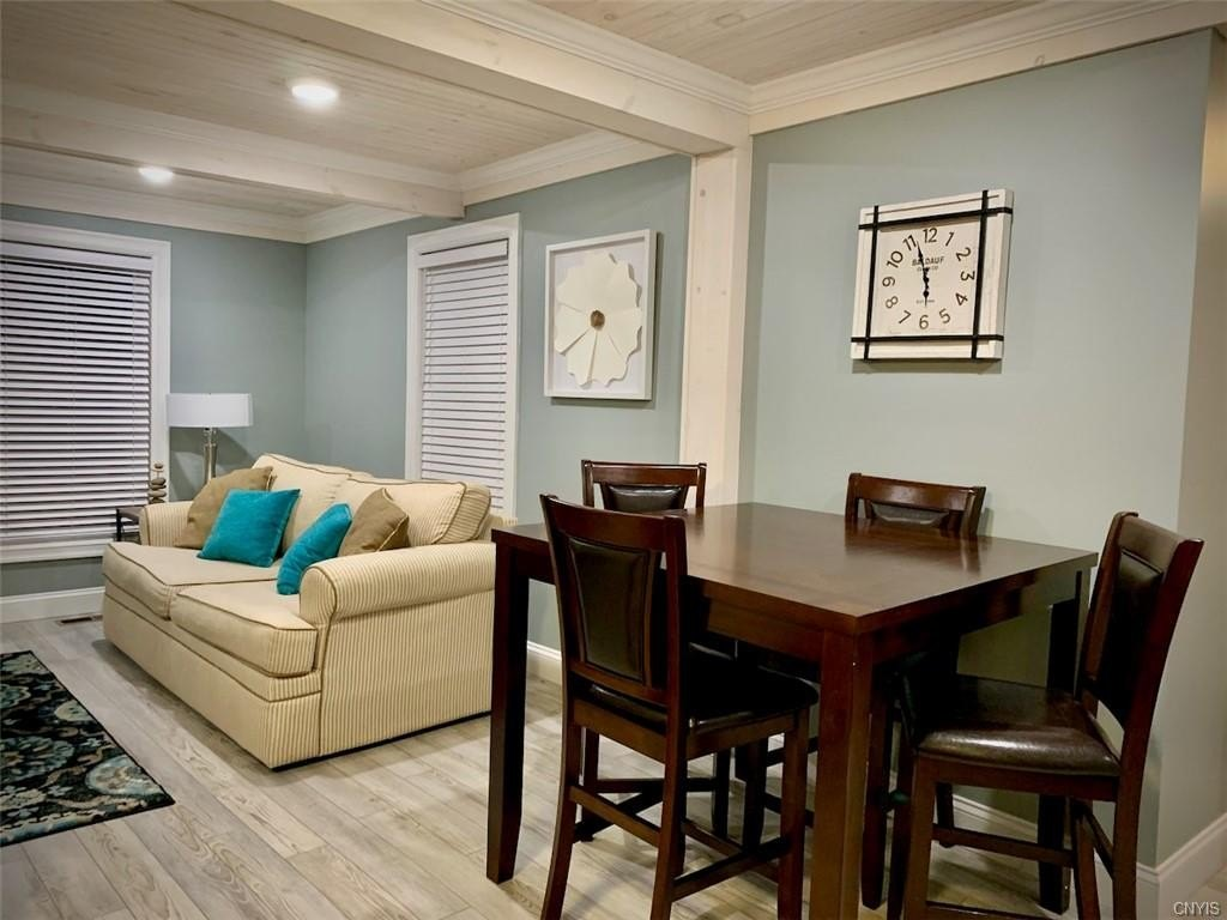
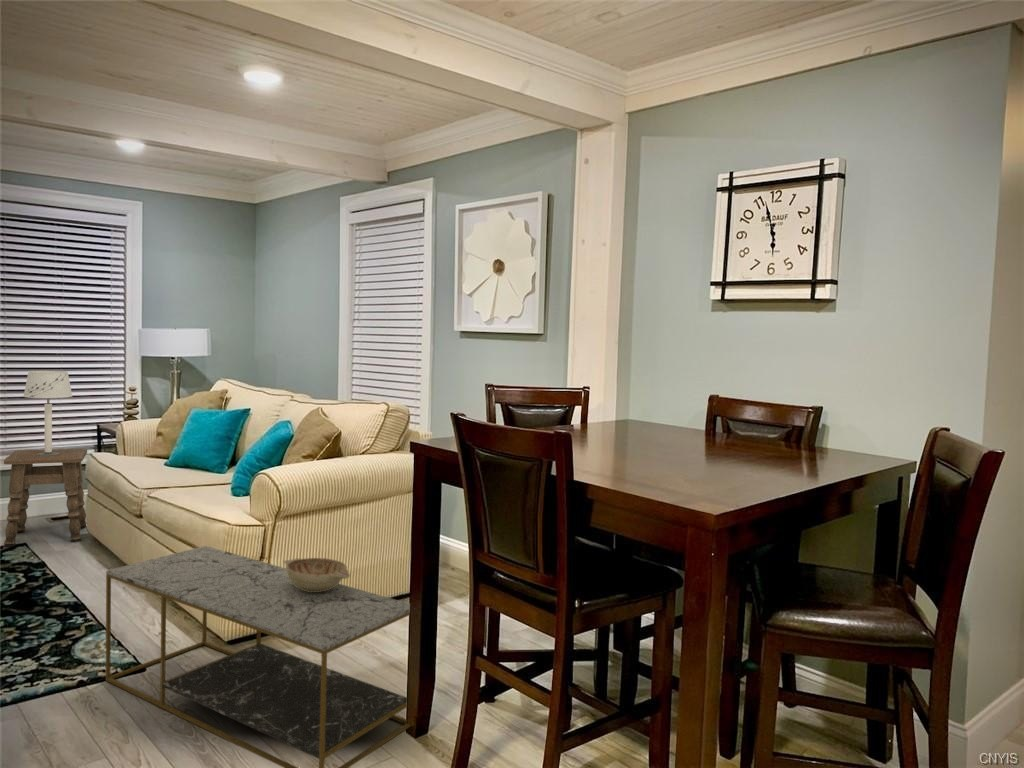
+ side table (47, 483)
+ coffee table (253, 645)
+ table lamp (48, 412)
+ decorative bowl (316, 576)
